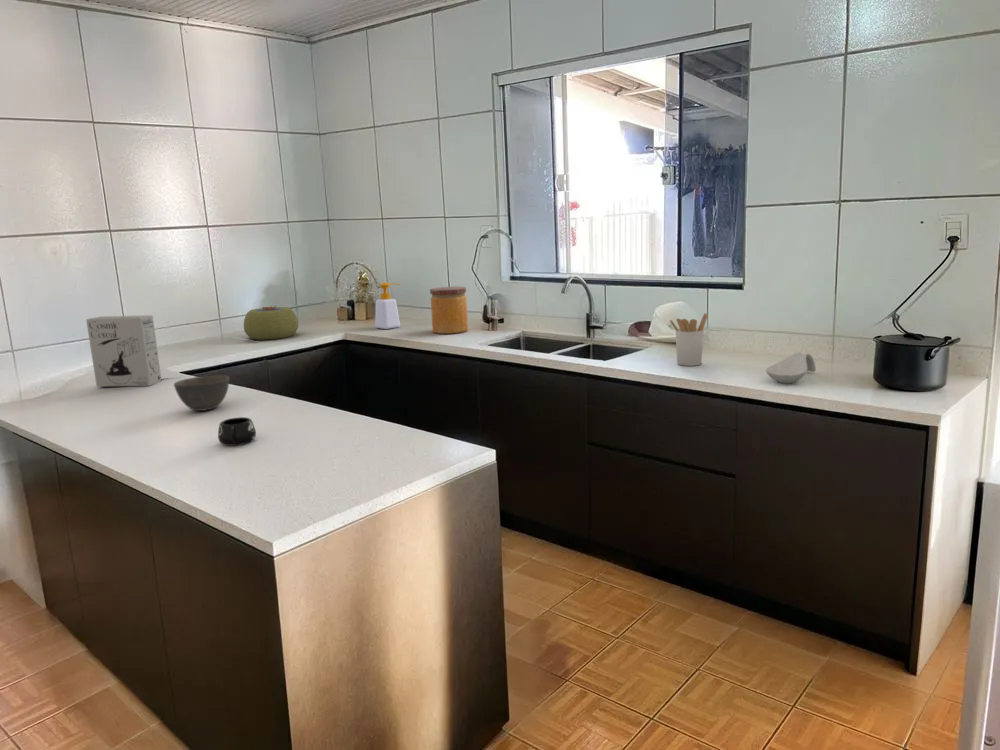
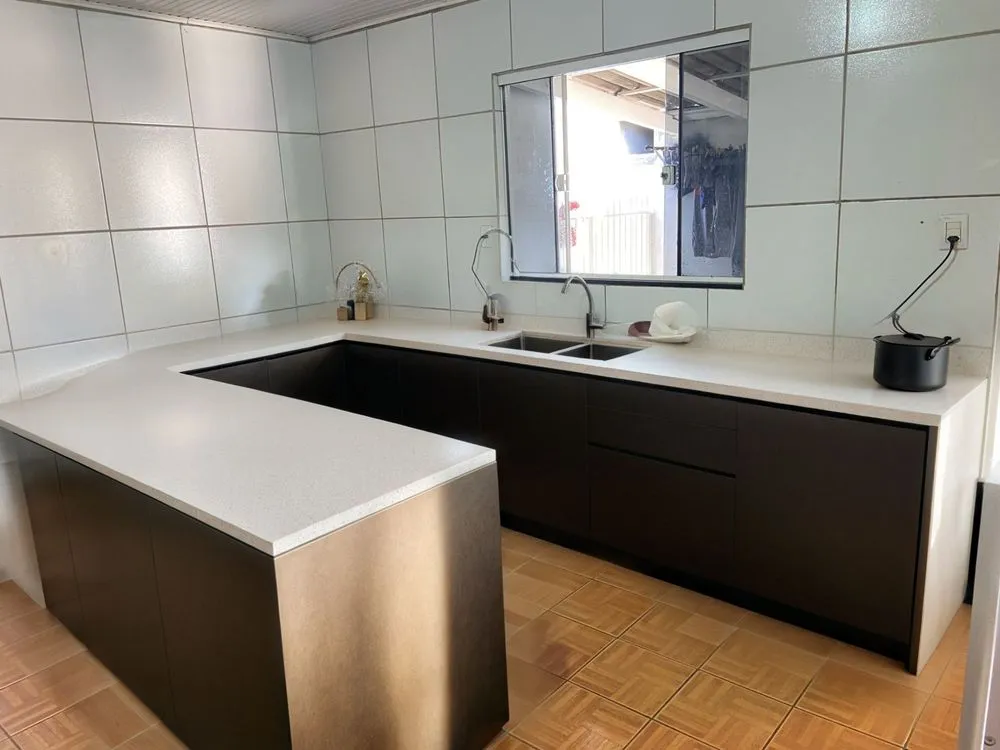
- mug (236, 432)
- jar (449, 309)
- soap bottle (389, 304)
- cereal box (124, 351)
- plant pot (270, 322)
- spoon rest (793, 366)
- utensil holder (688, 339)
- bowl (203, 394)
